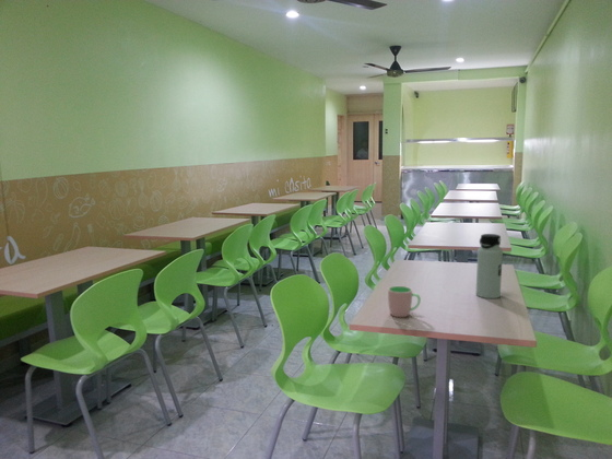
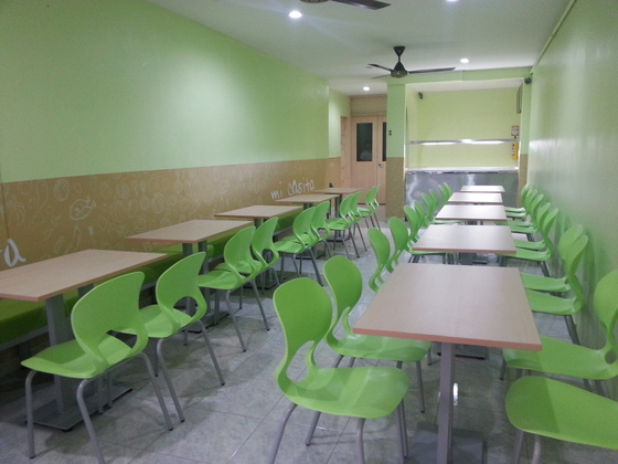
- water bottle (489, 264)
- cup (403, 302)
